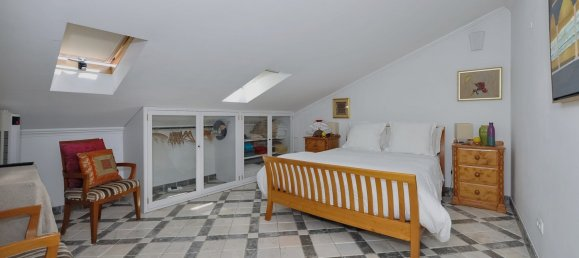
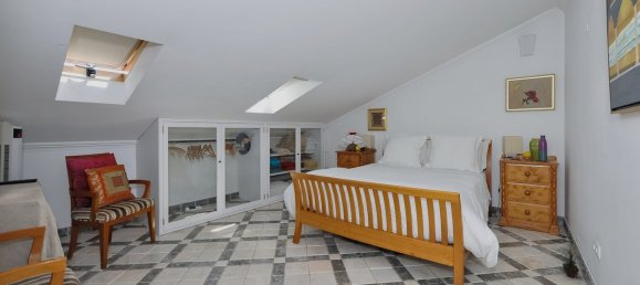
+ potted plant (569, 251)
